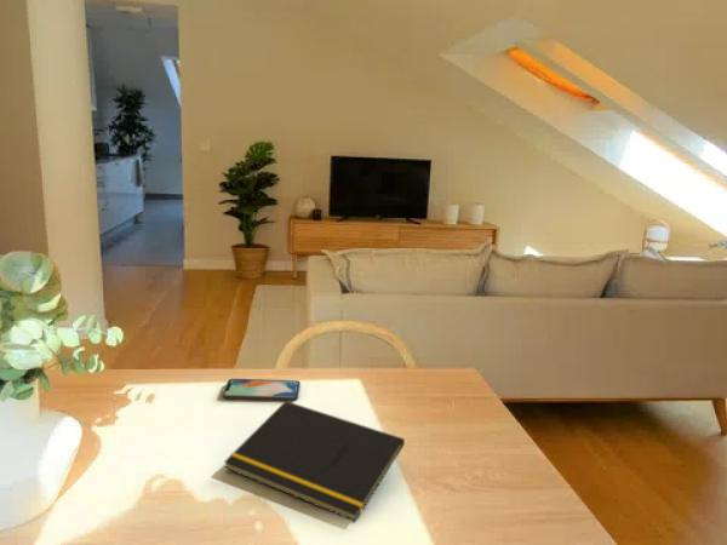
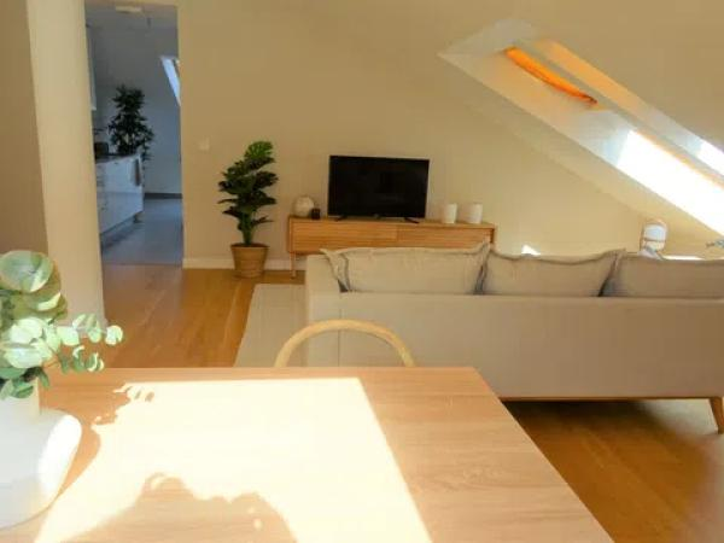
- notepad (315, 453)
- smartphone (262, 389)
